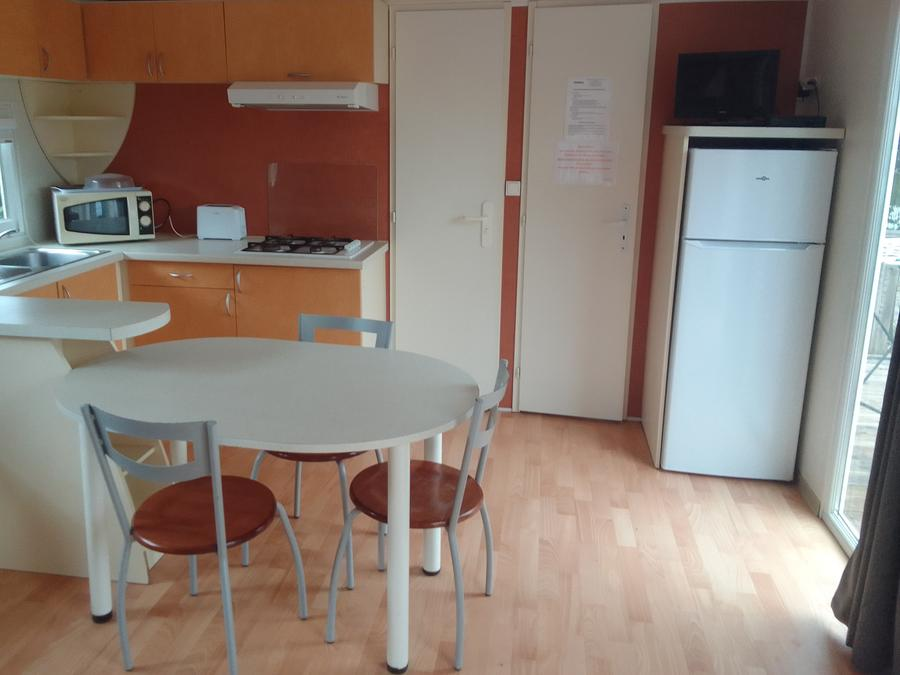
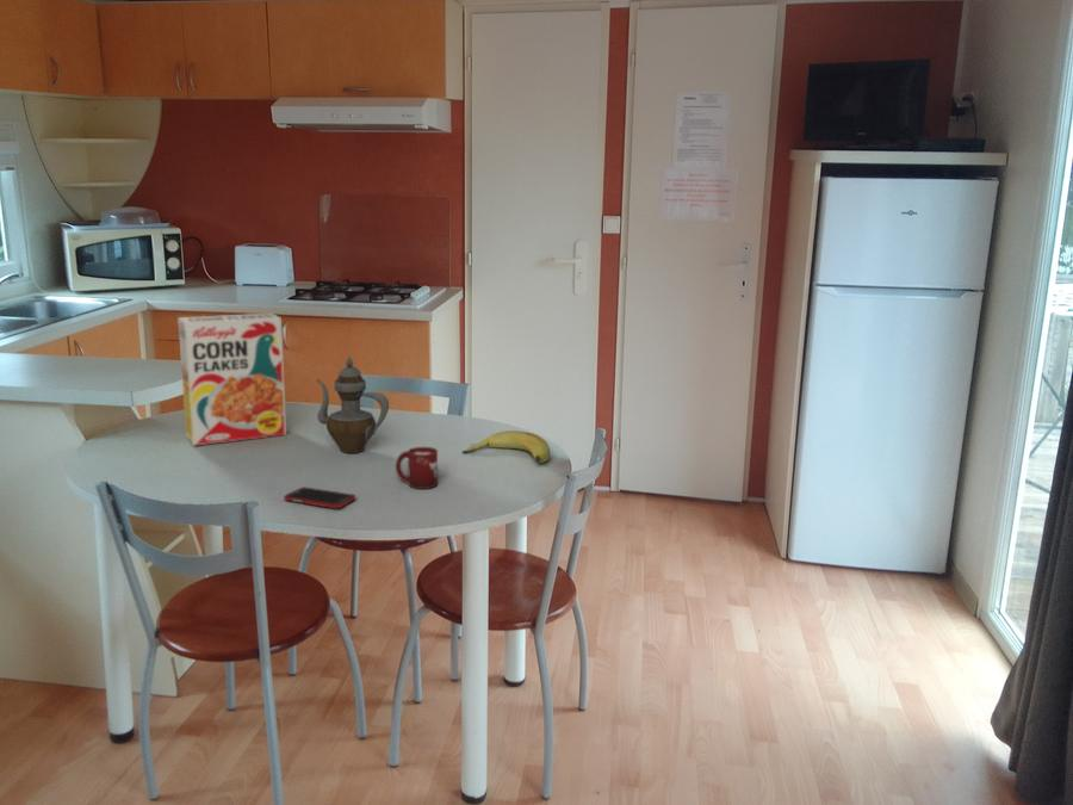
+ cereal box (232, 377)
+ cell phone (320, 497)
+ banana (506, 445)
+ cup (416, 466)
+ teapot (352, 403)
